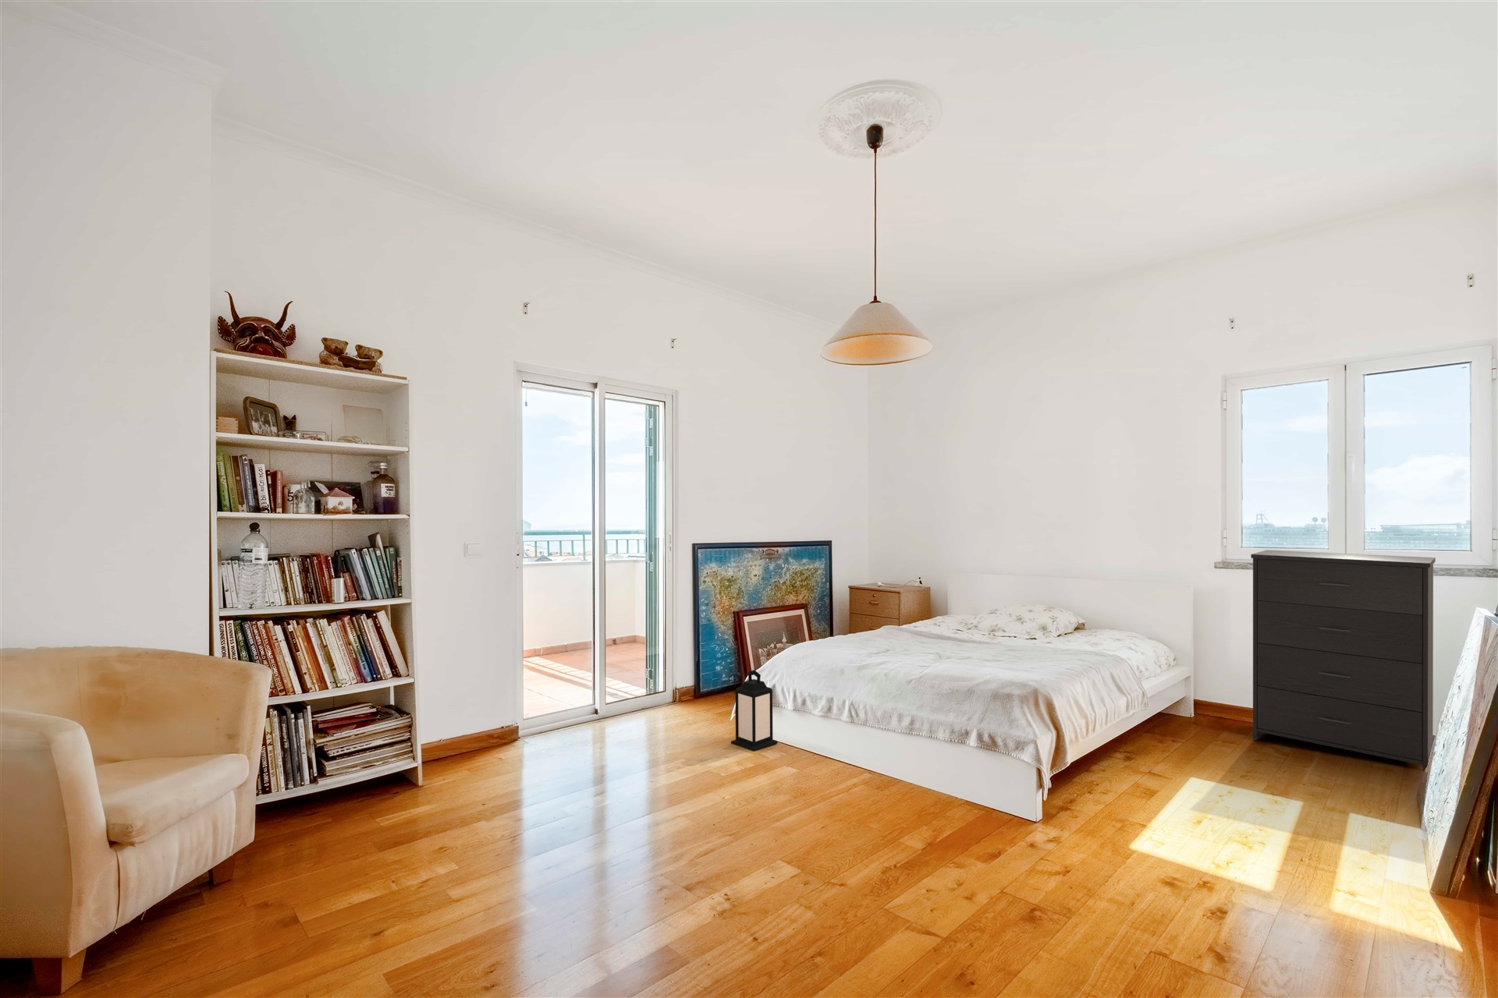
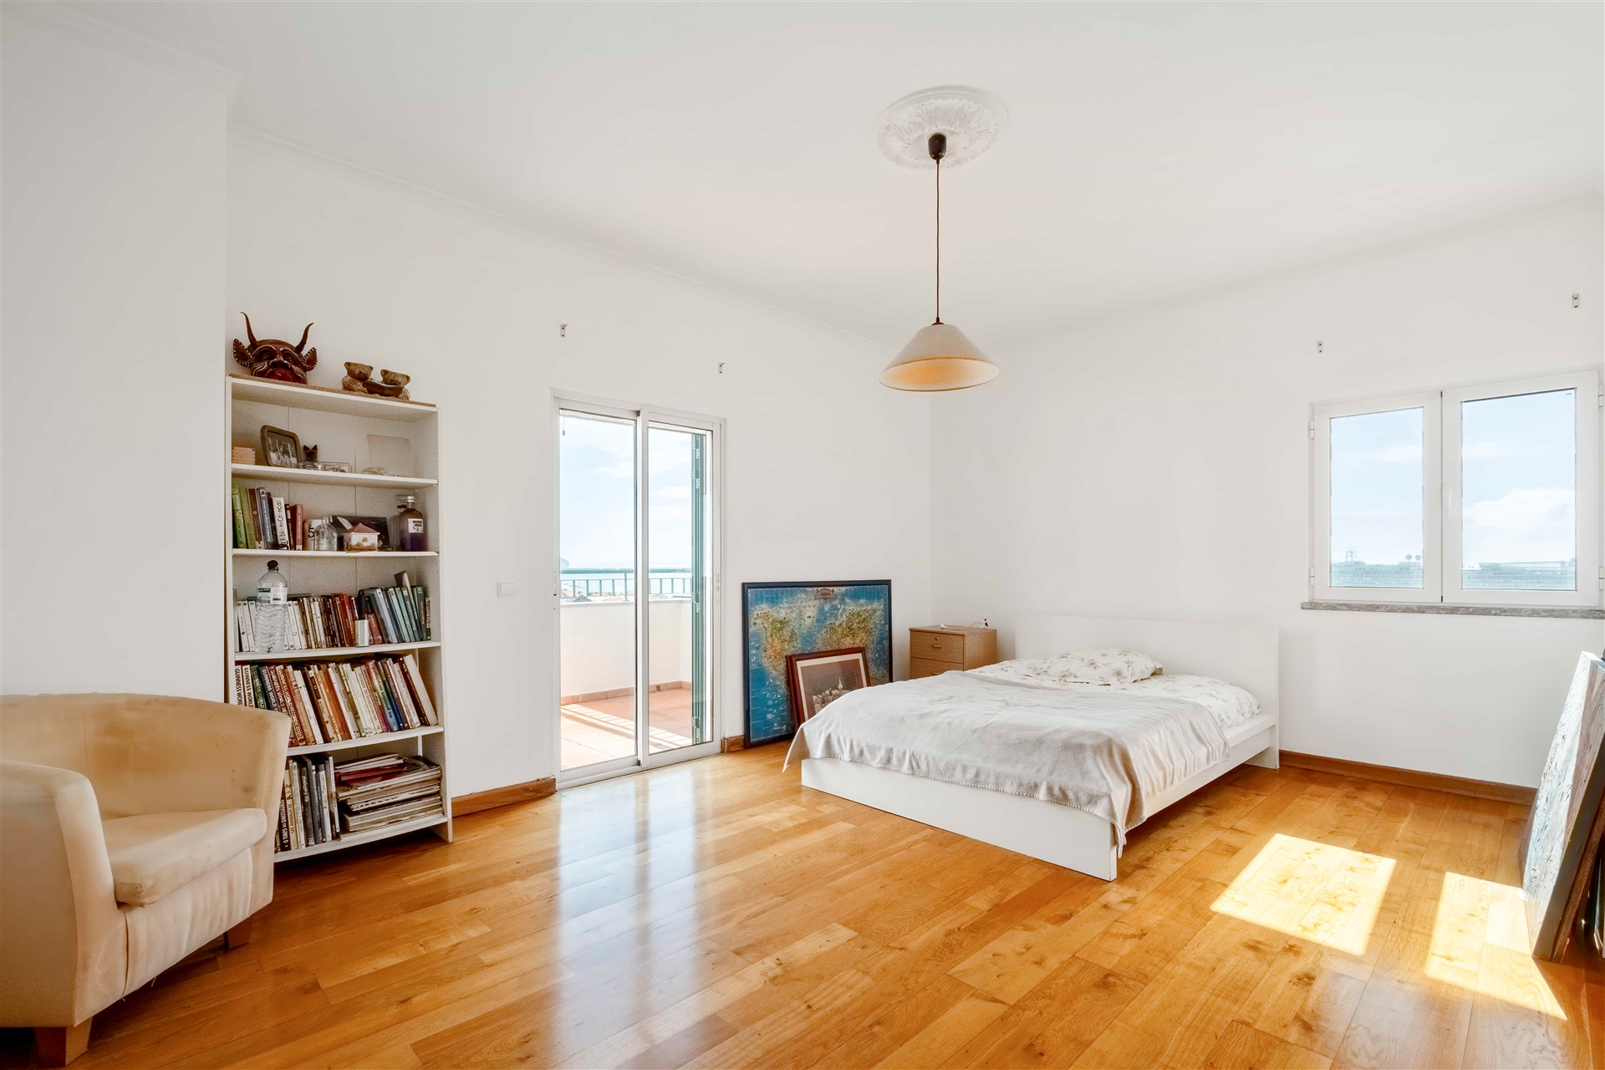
- lantern (753, 706)
- dresser (1340, 652)
